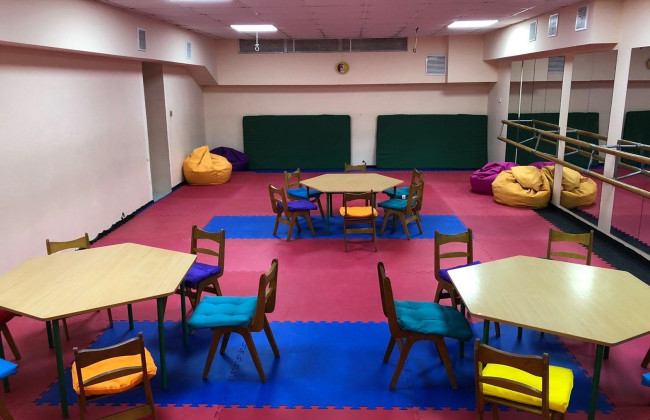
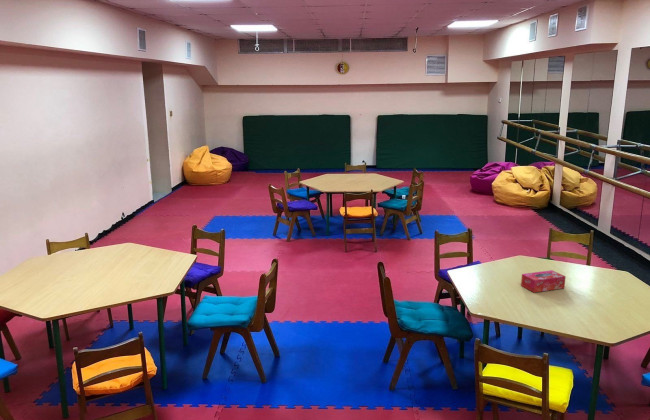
+ tissue box (543, 281)
